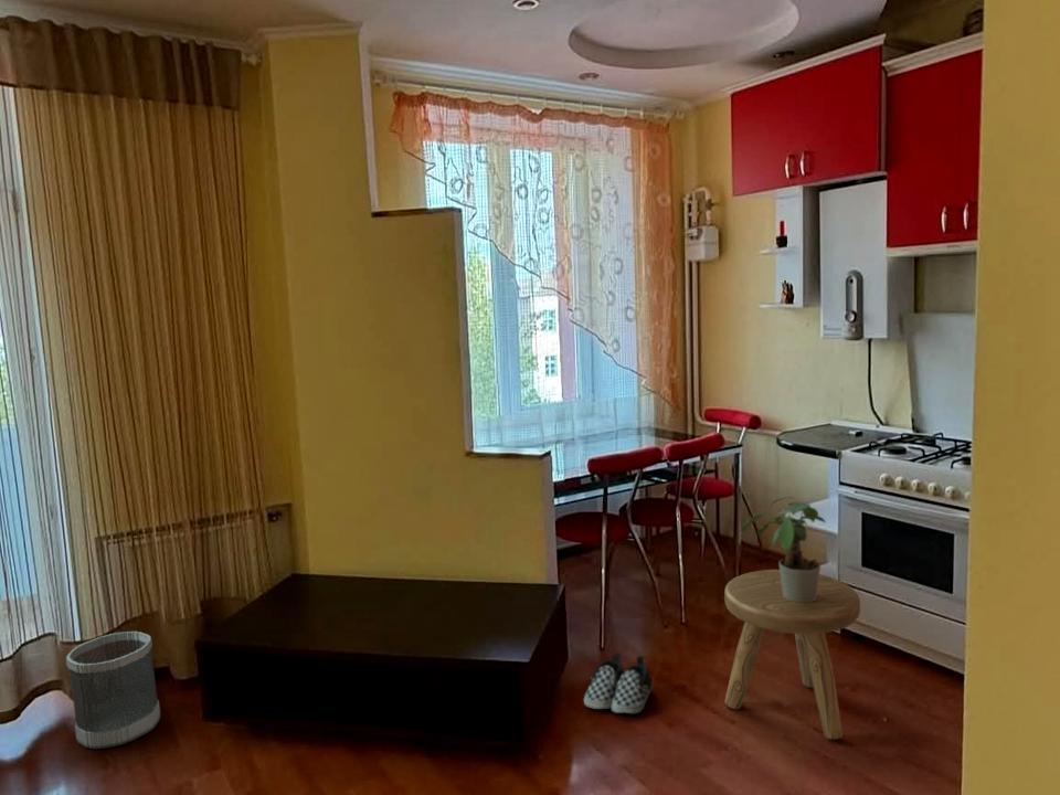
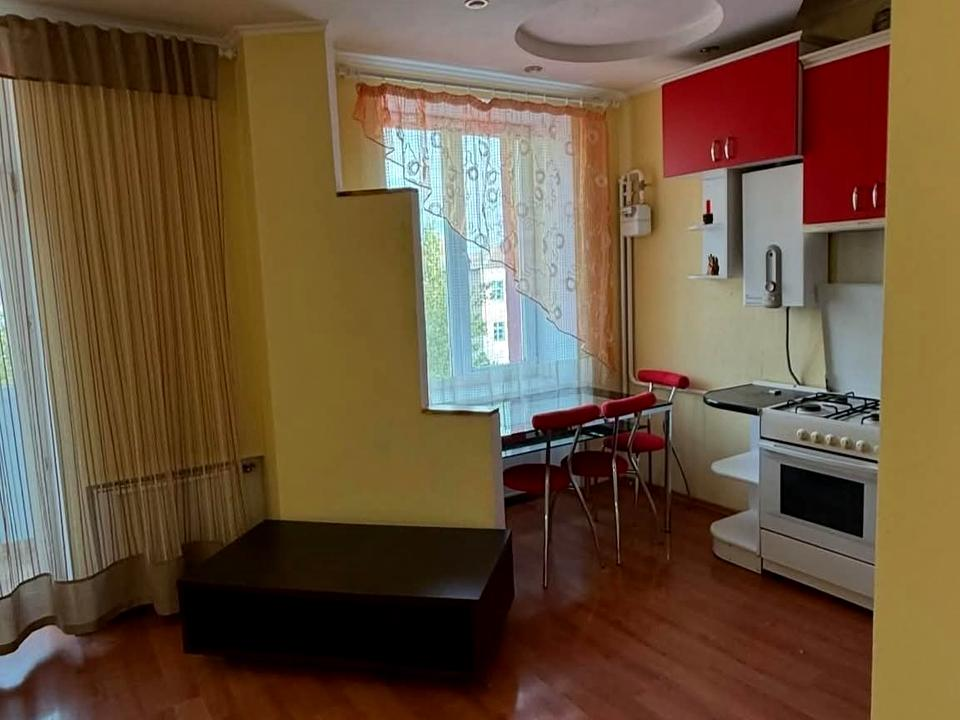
- potted plant (789, 545)
- stool (797, 650)
- shoe (618, 680)
- wastebasket (114, 687)
